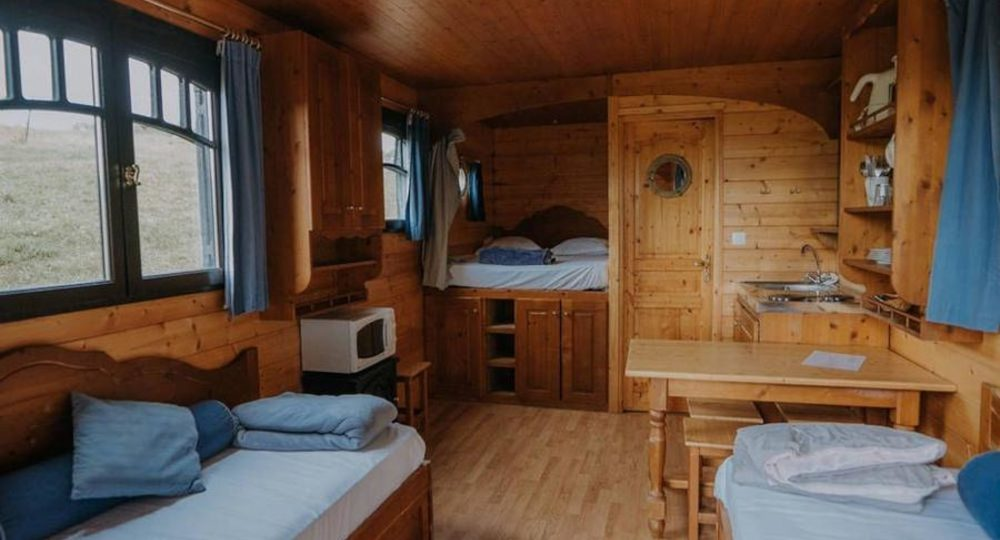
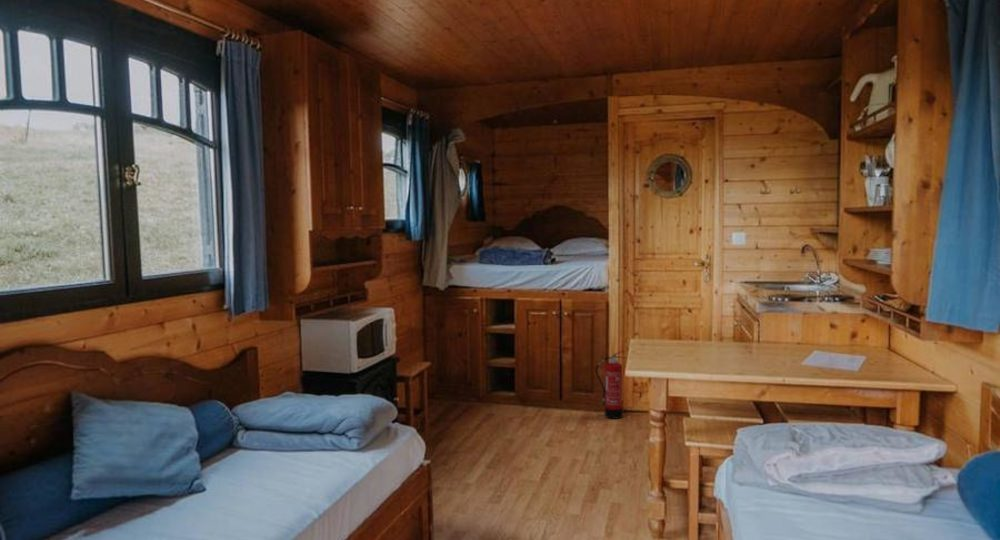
+ fire extinguisher (610, 382)
